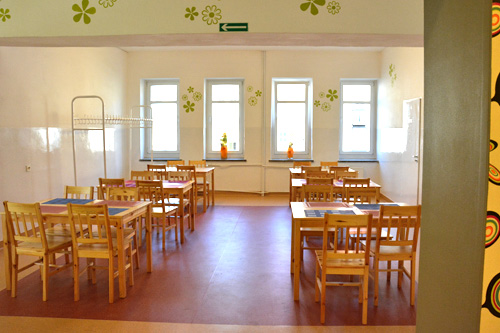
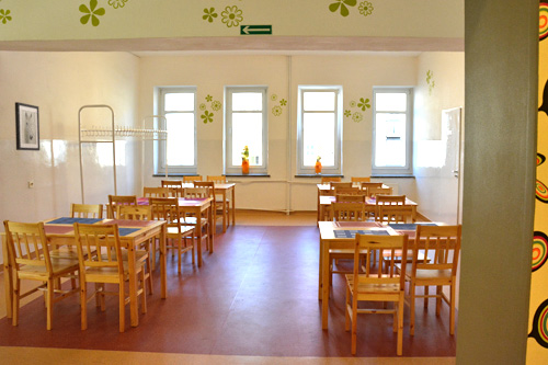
+ wall art (27, 127)
